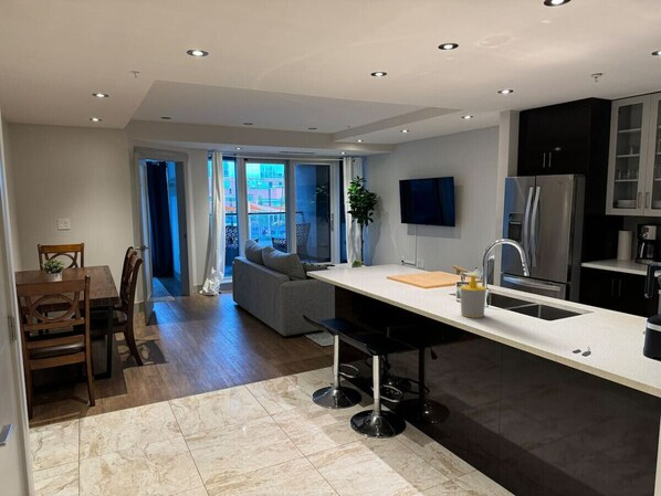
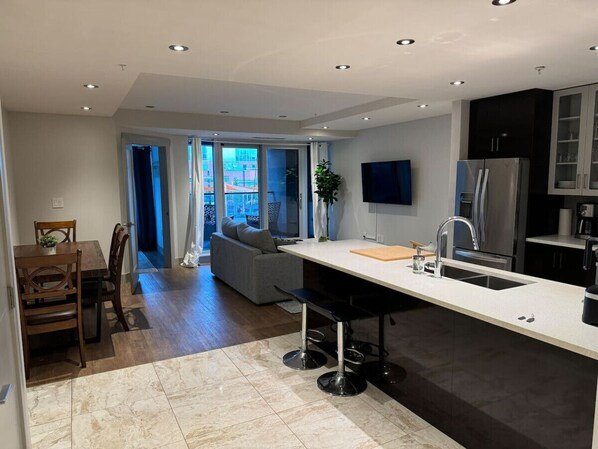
- soap bottle (472, 295)
